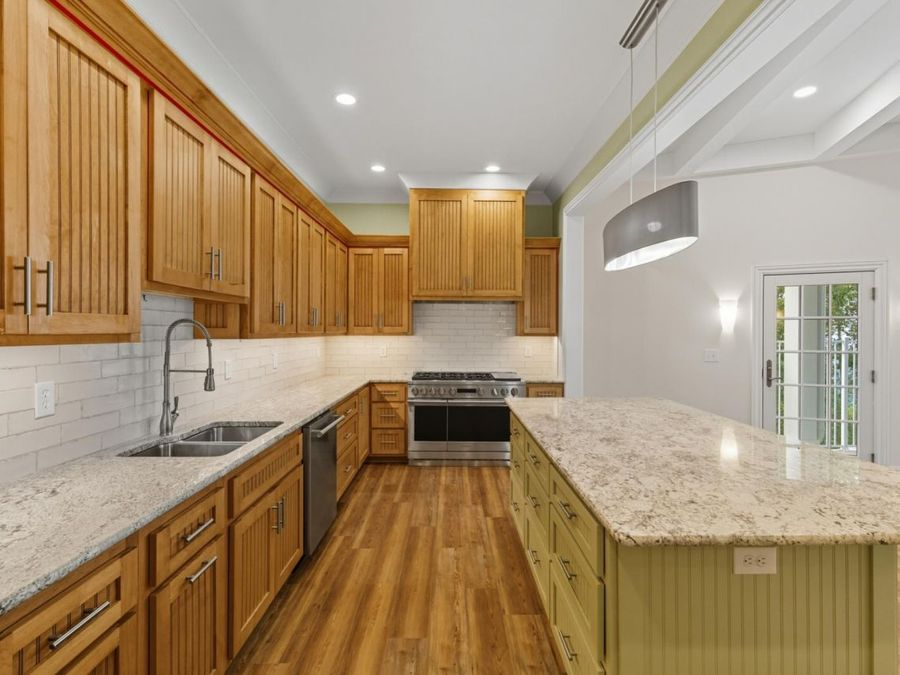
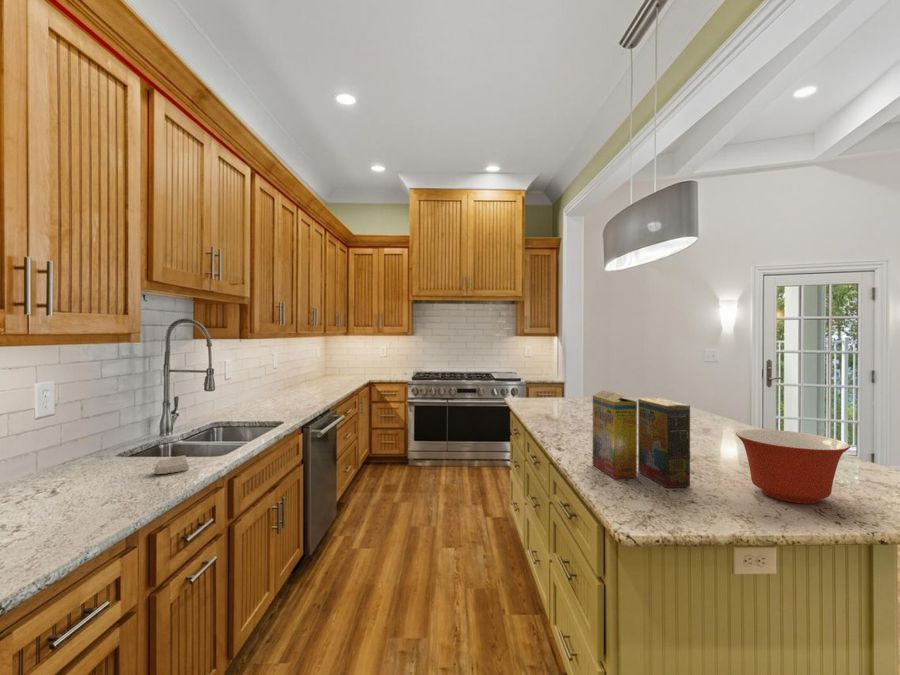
+ soap bar (171, 464)
+ cereal box (638, 434)
+ mixing bowl (789, 466)
